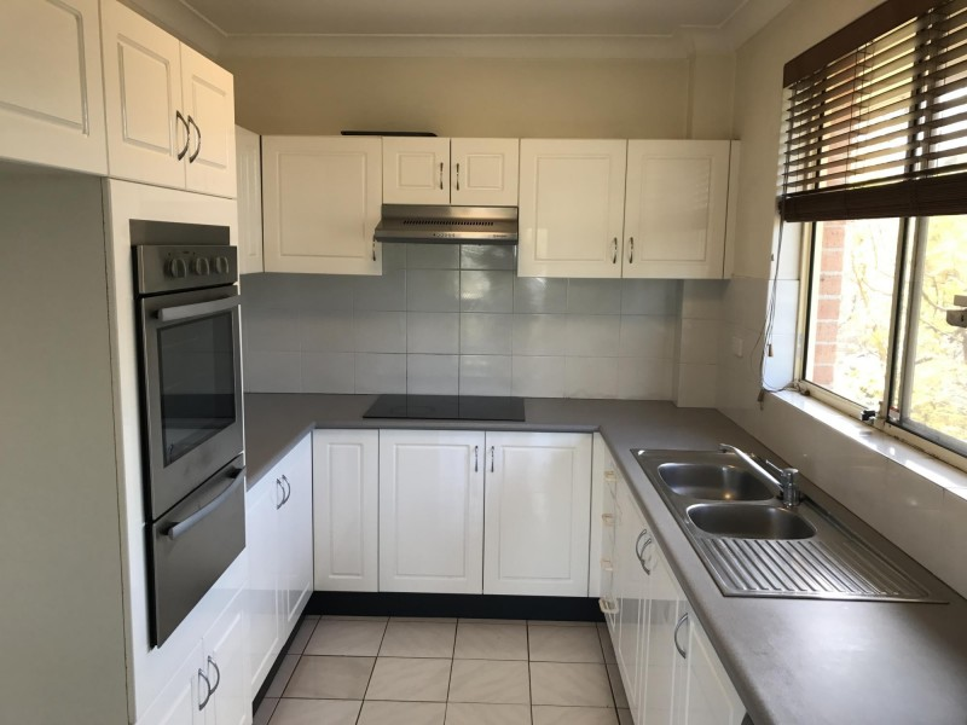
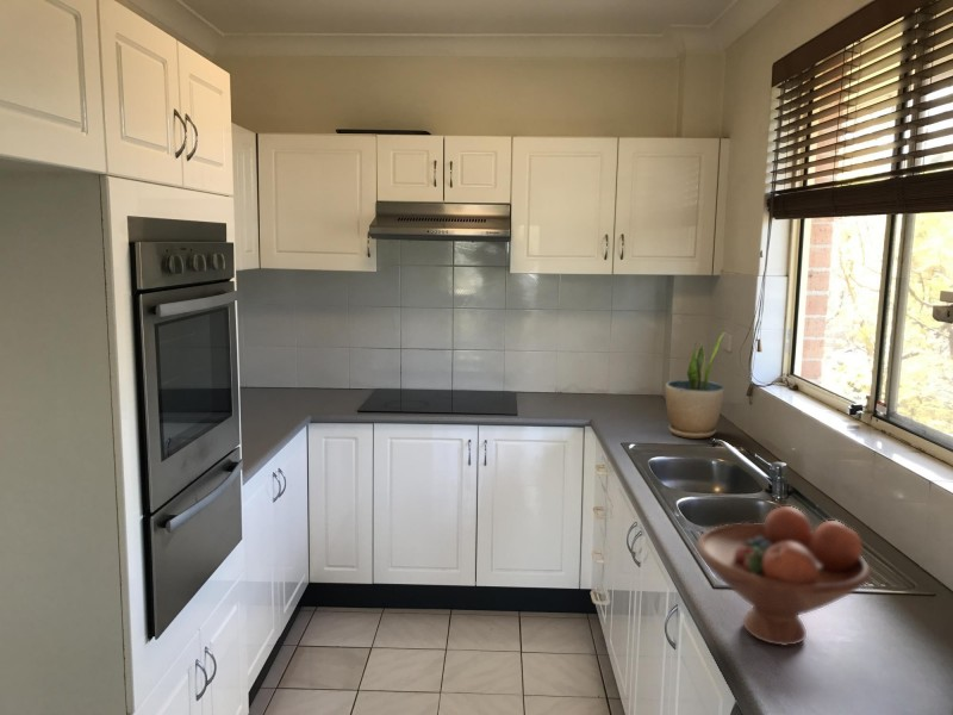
+ fruit bowl (778, 577)
+ potted plant (694, 383)
